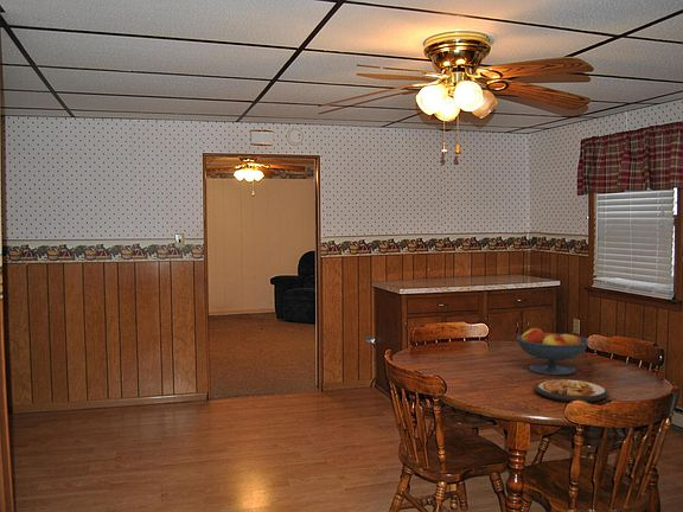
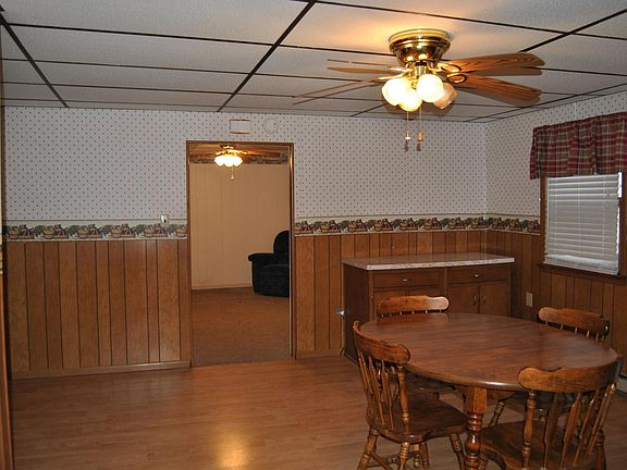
- plate (570, 388)
- fruit bowl (551, 348)
